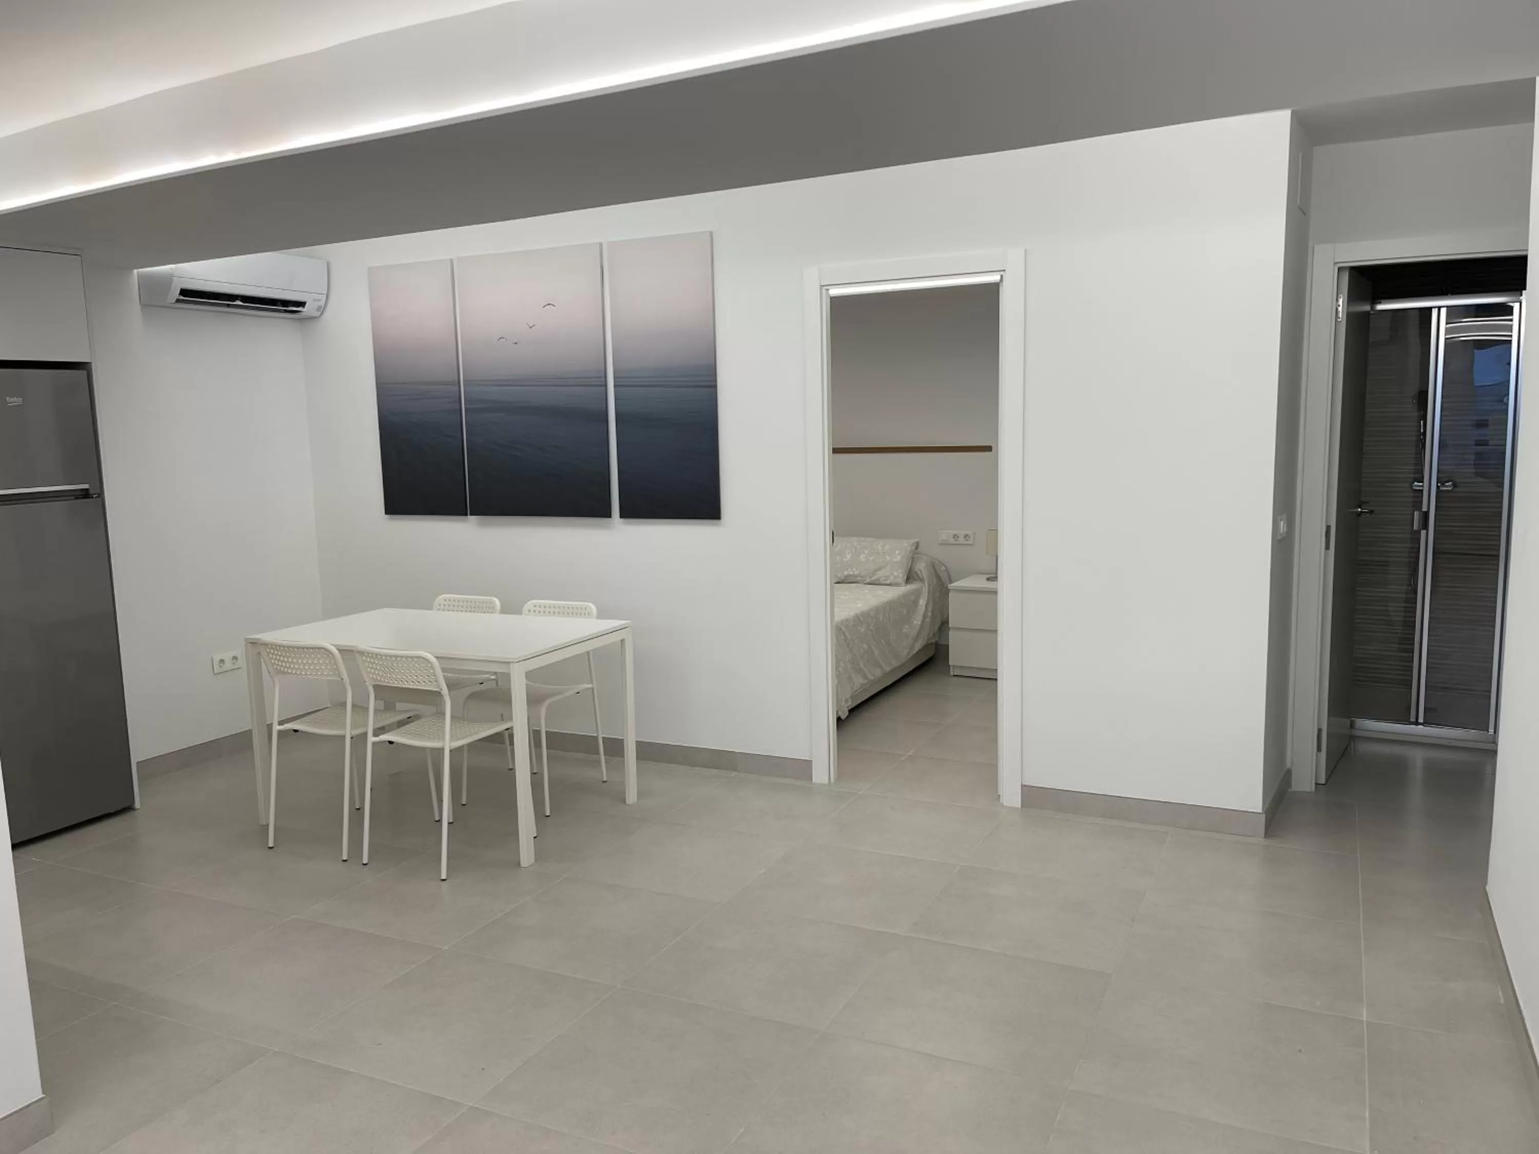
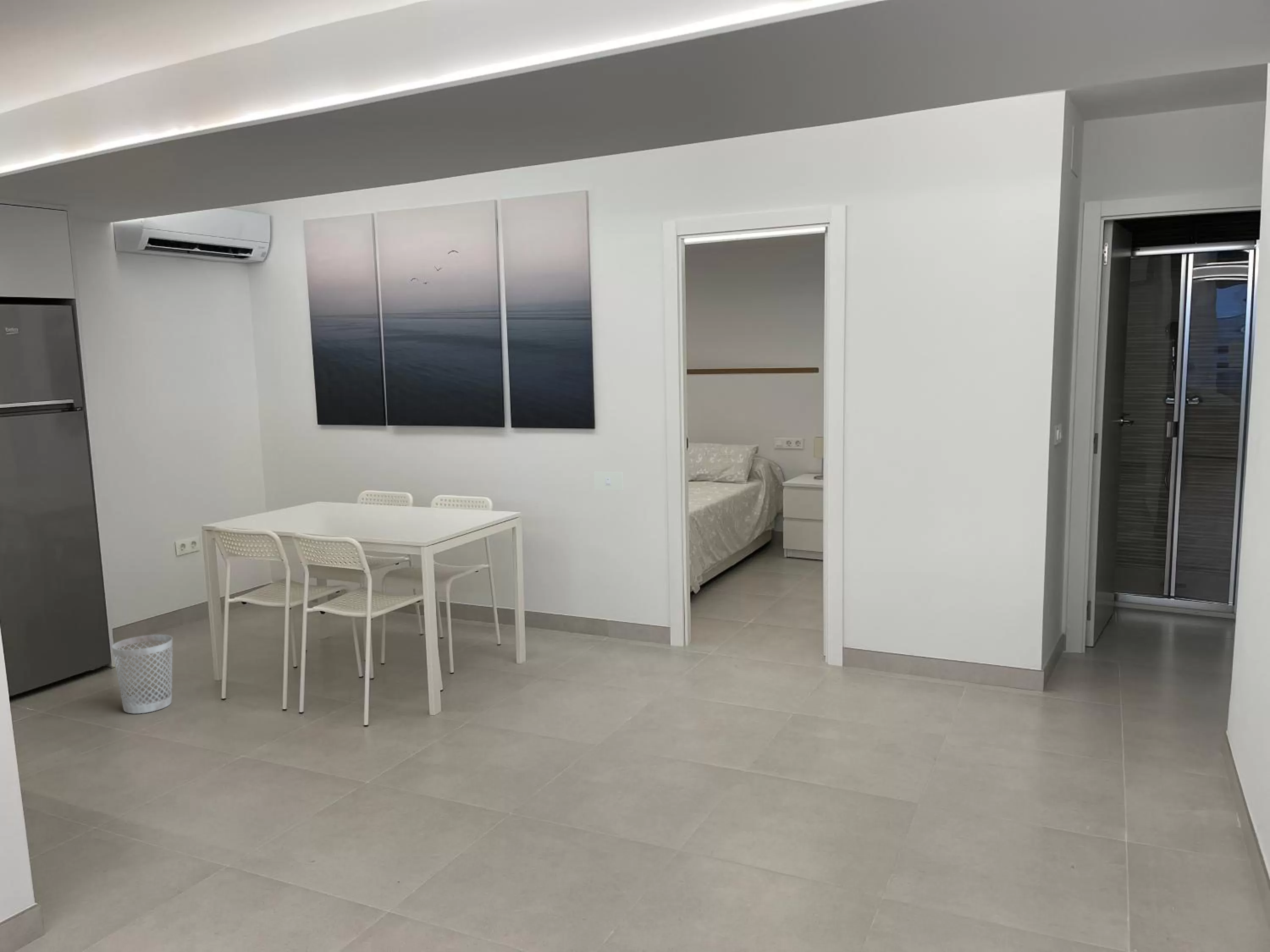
+ wastebasket (144, 674)
+ light switch (608, 481)
